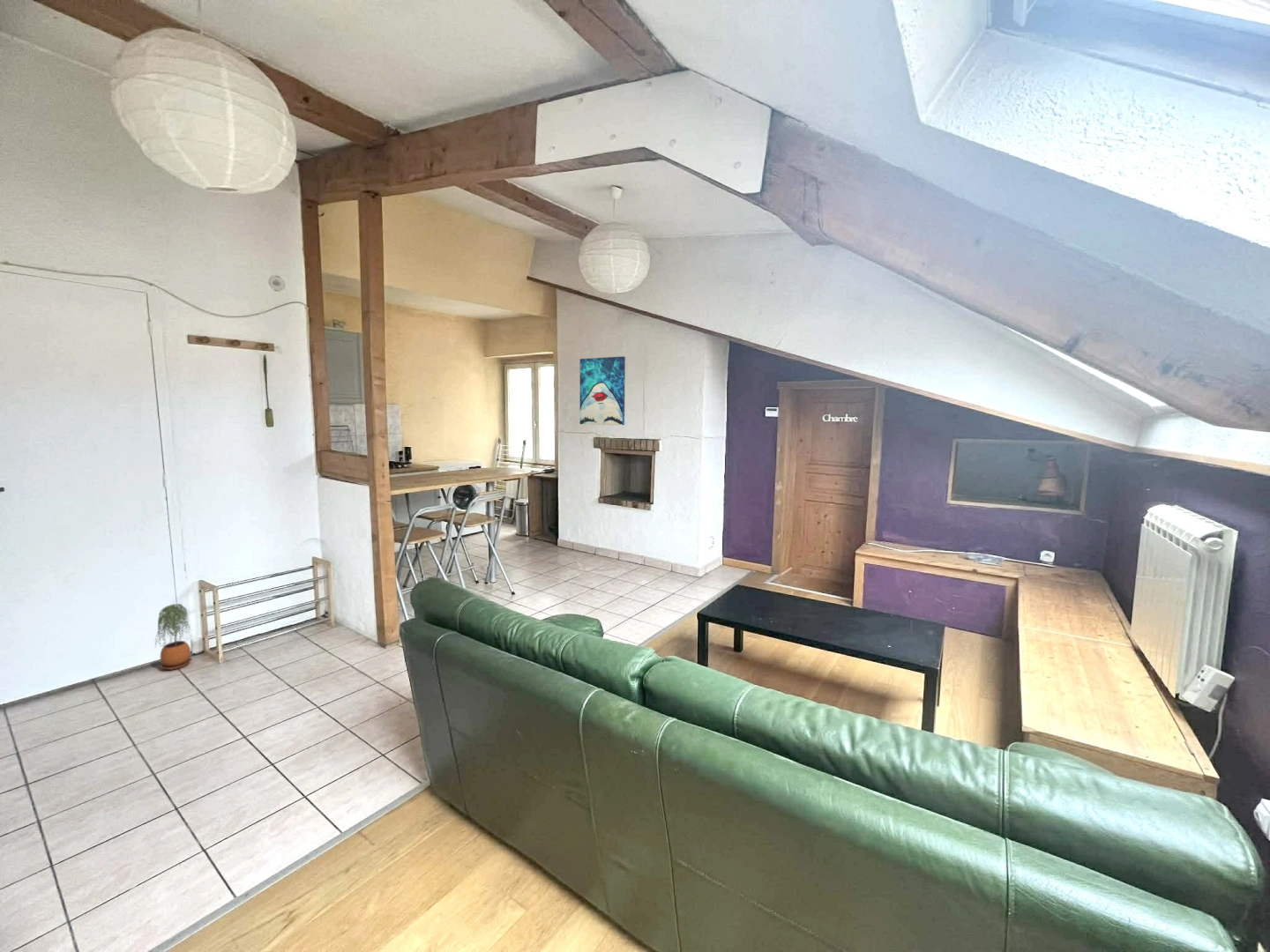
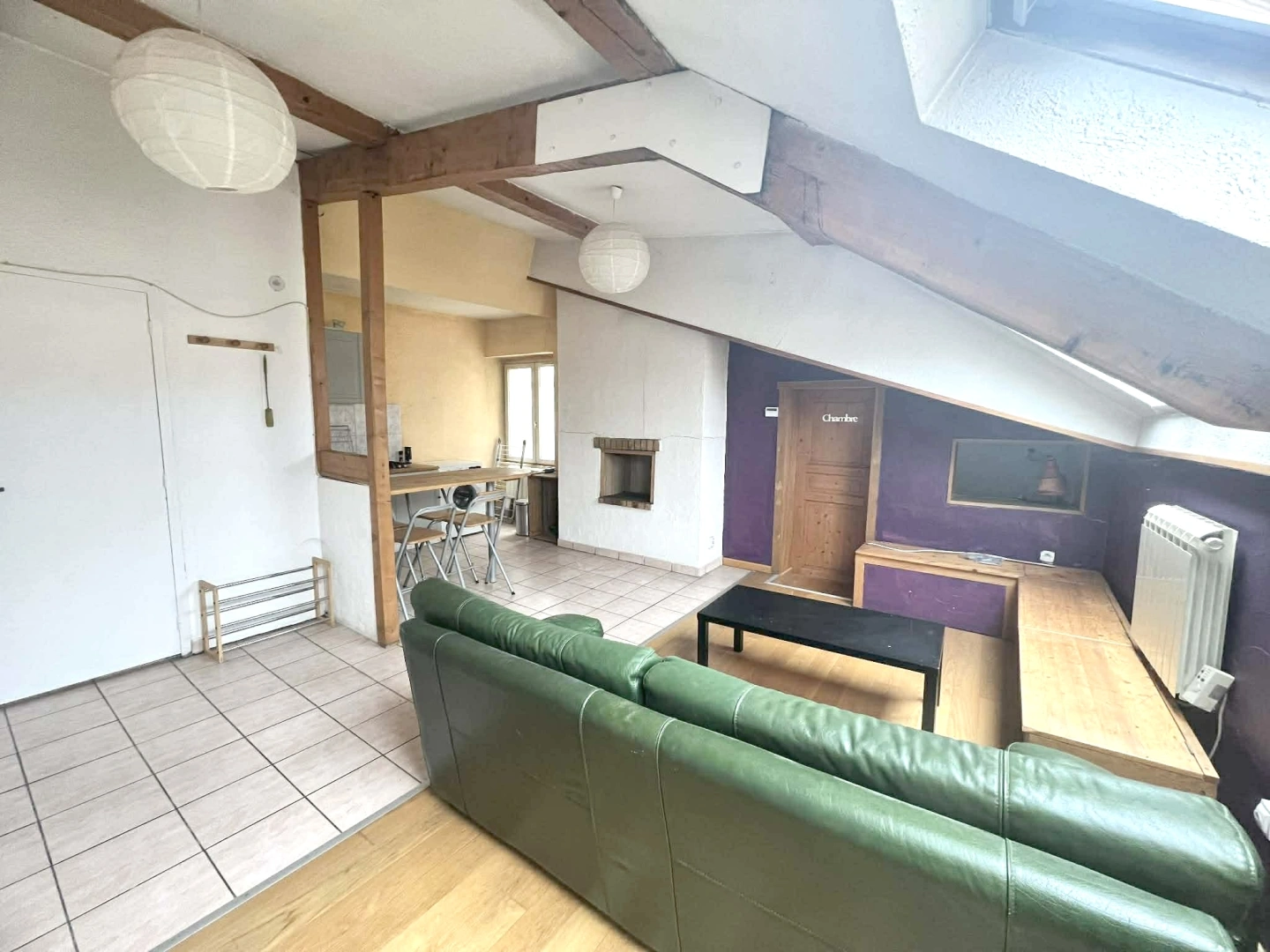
- wall art (601, 391)
- potted plant (171, 636)
